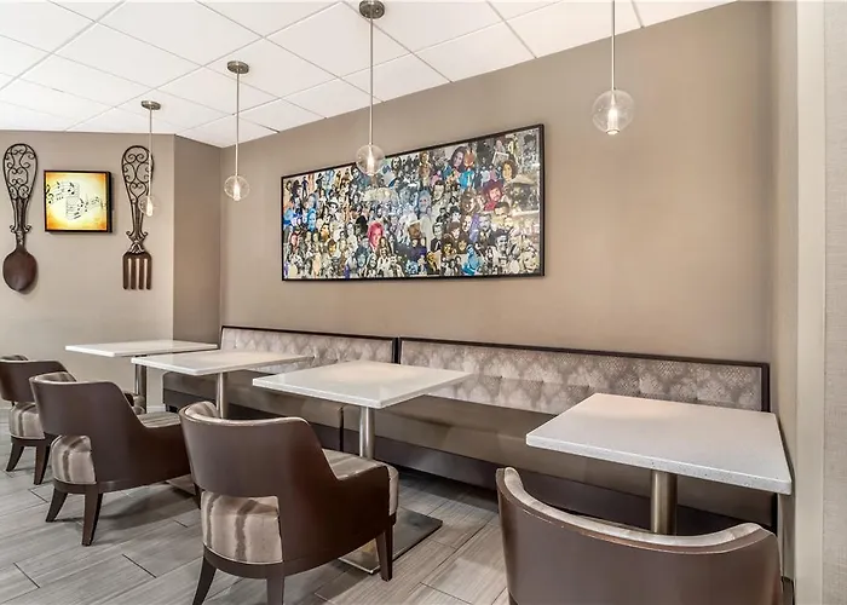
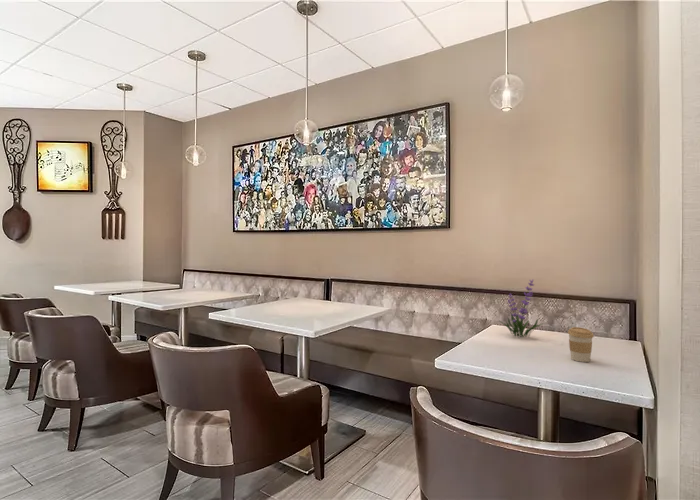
+ plant (520, 308)
+ coffee cup (580, 344)
